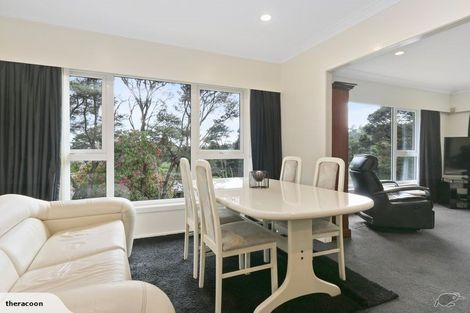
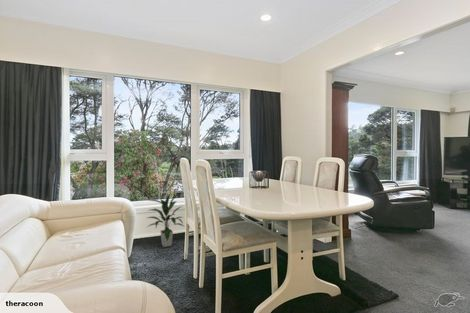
+ indoor plant (165, 219)
